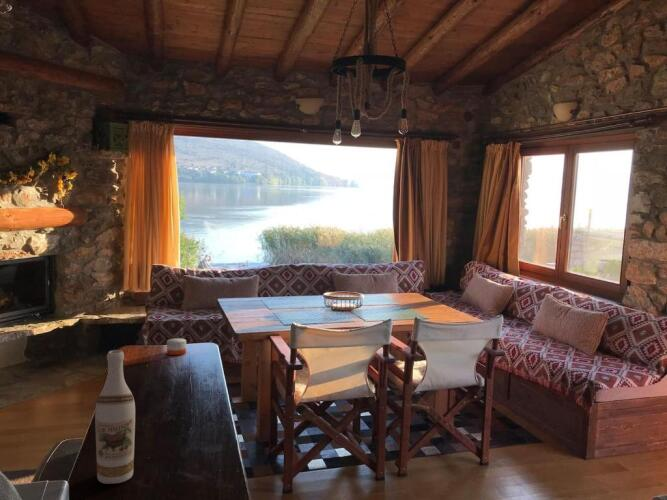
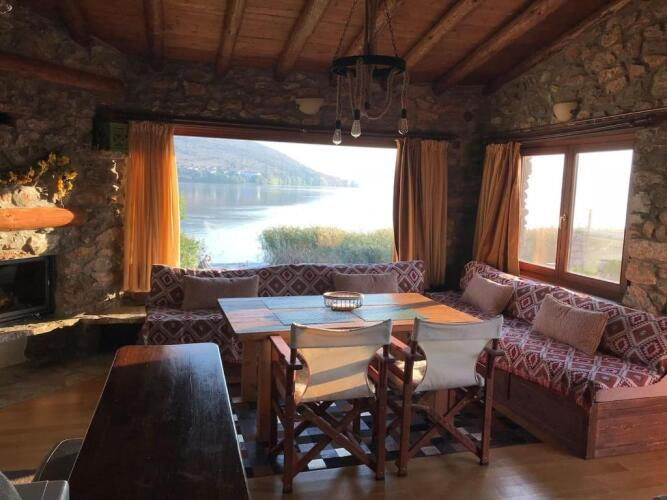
- candle (176, 340)
- wine bottle (115, 414)
